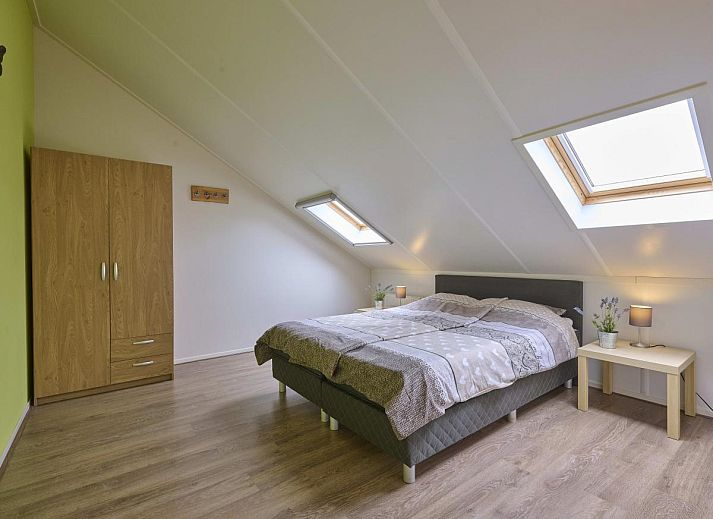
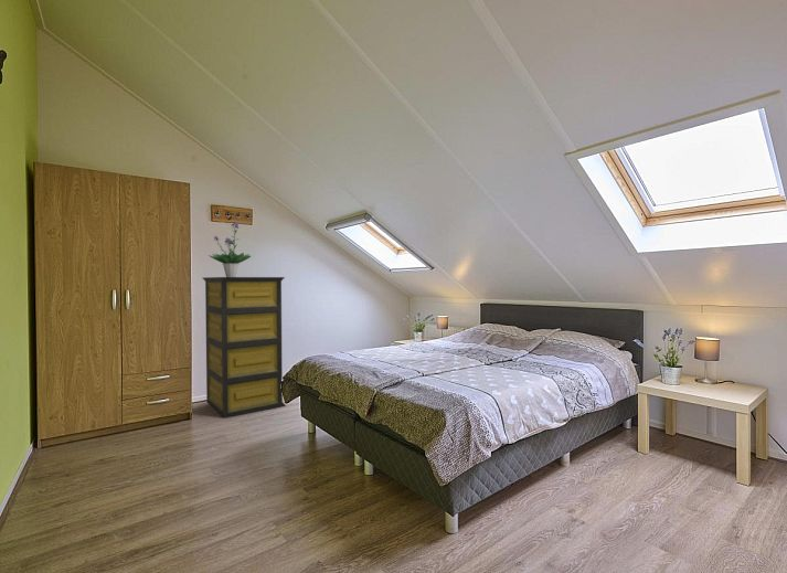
+ potted plant (231, 250)
+ bookshelf (243, 340)
